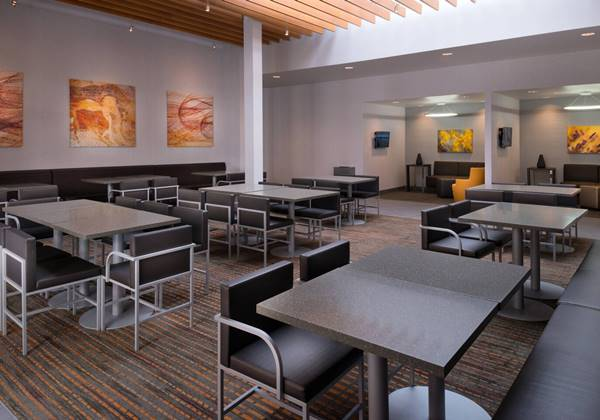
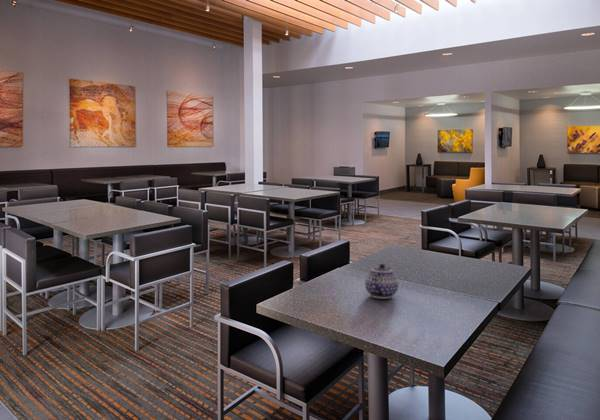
+ teapot (381, 279)
